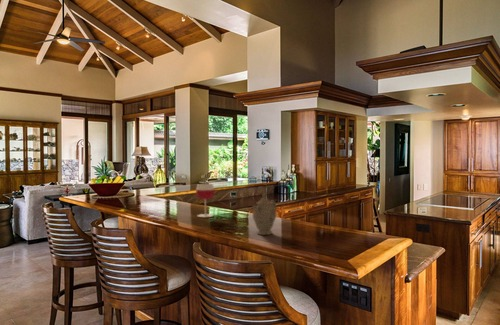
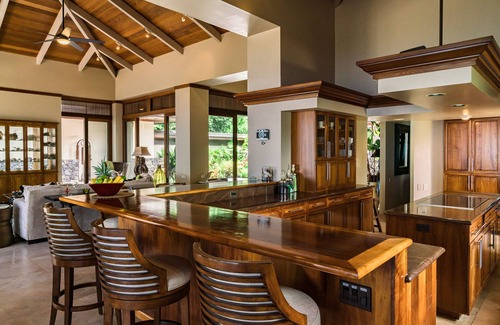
- wineglass (205, 200)
- chinaware (264, 213)
